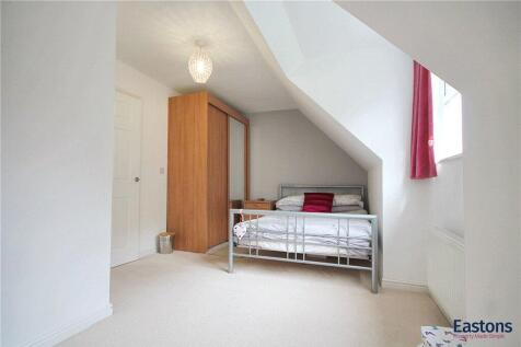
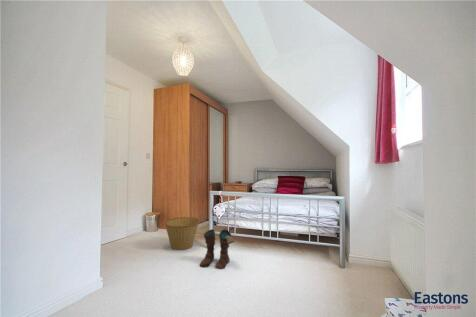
+ basket (182, 233)
+ boots (220, 246)
